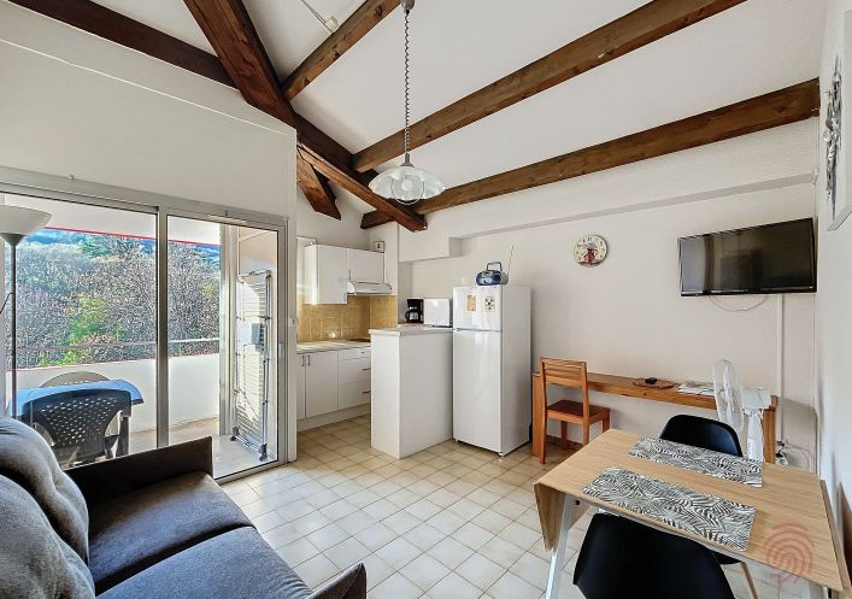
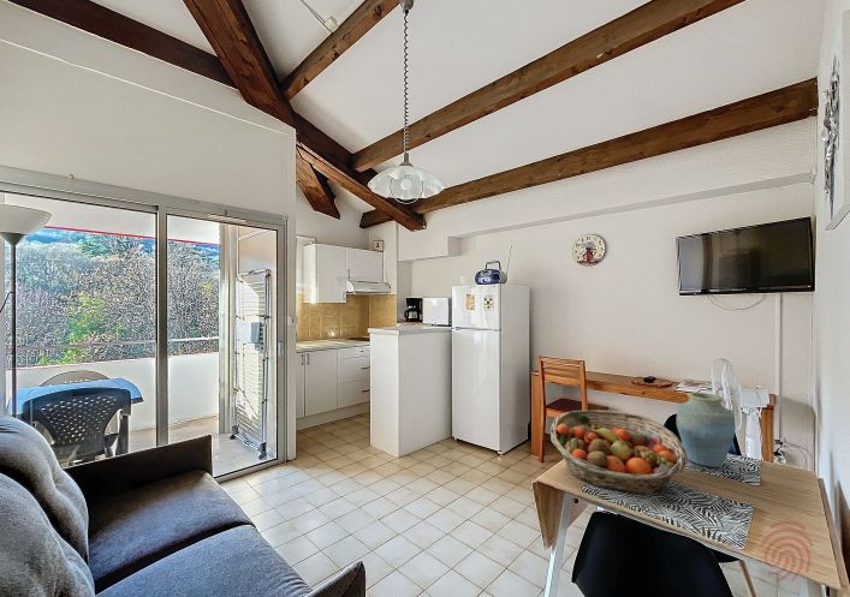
+ fruit basket (613, 448)
+ vase (705, 429)
